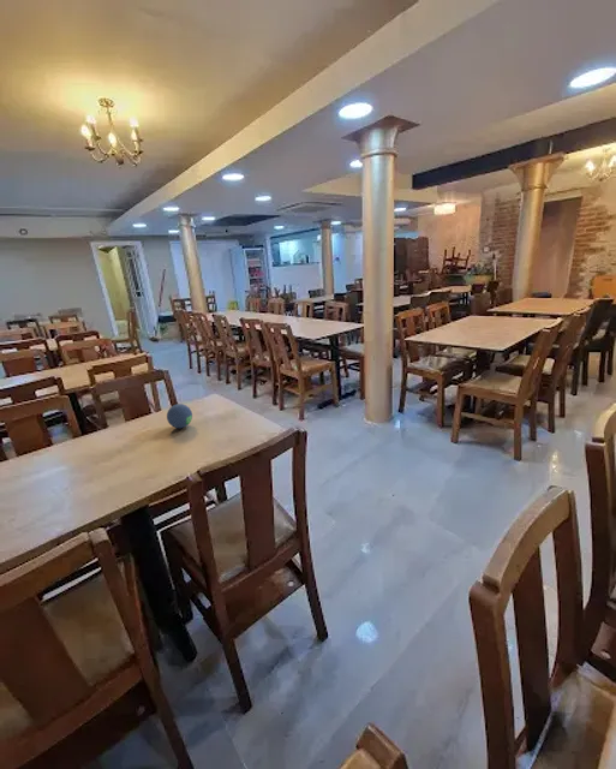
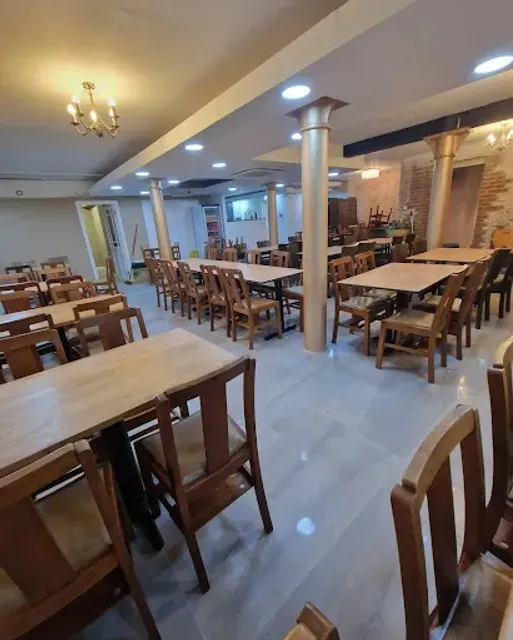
- decorative ball (179, 416)
